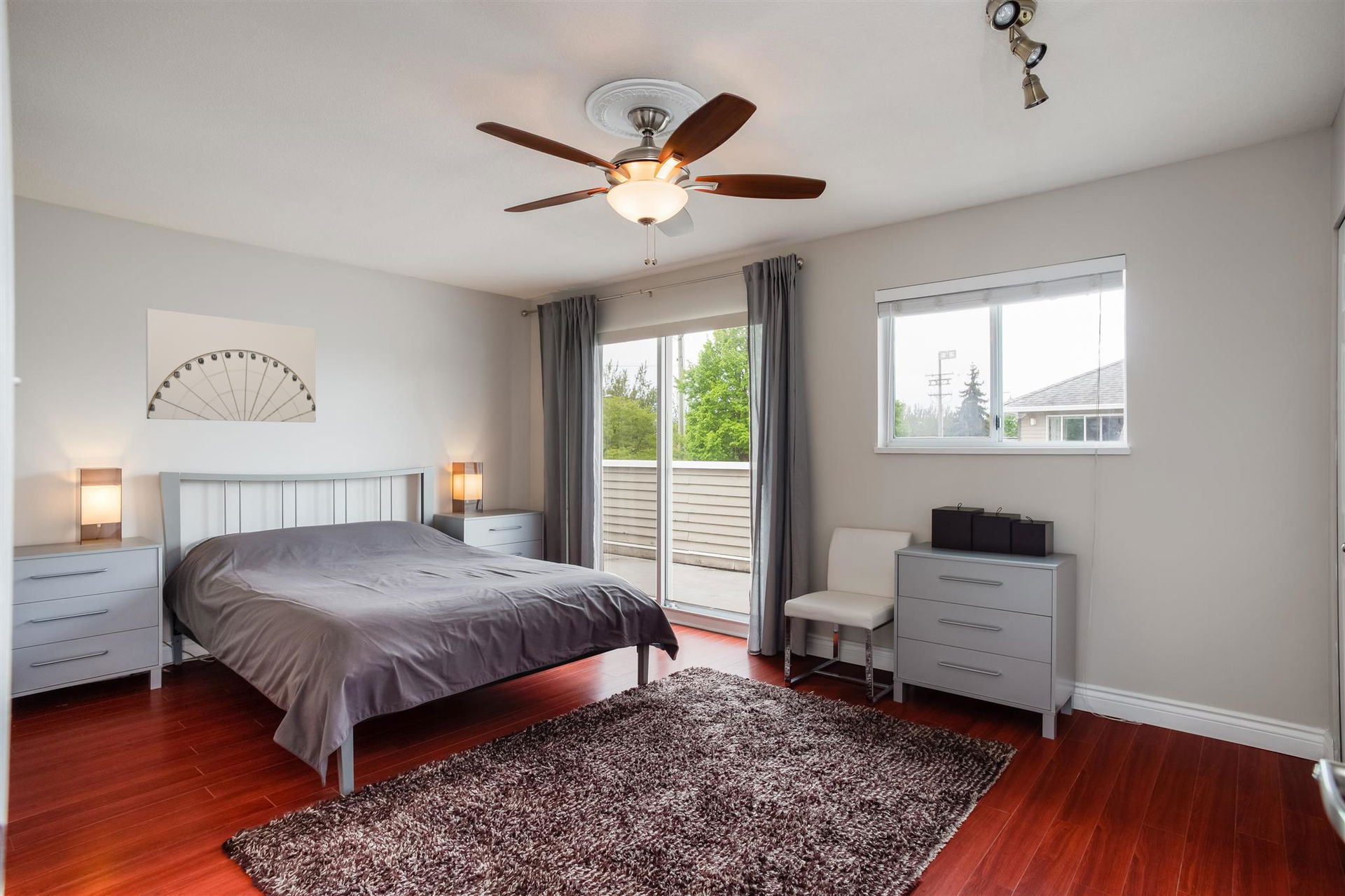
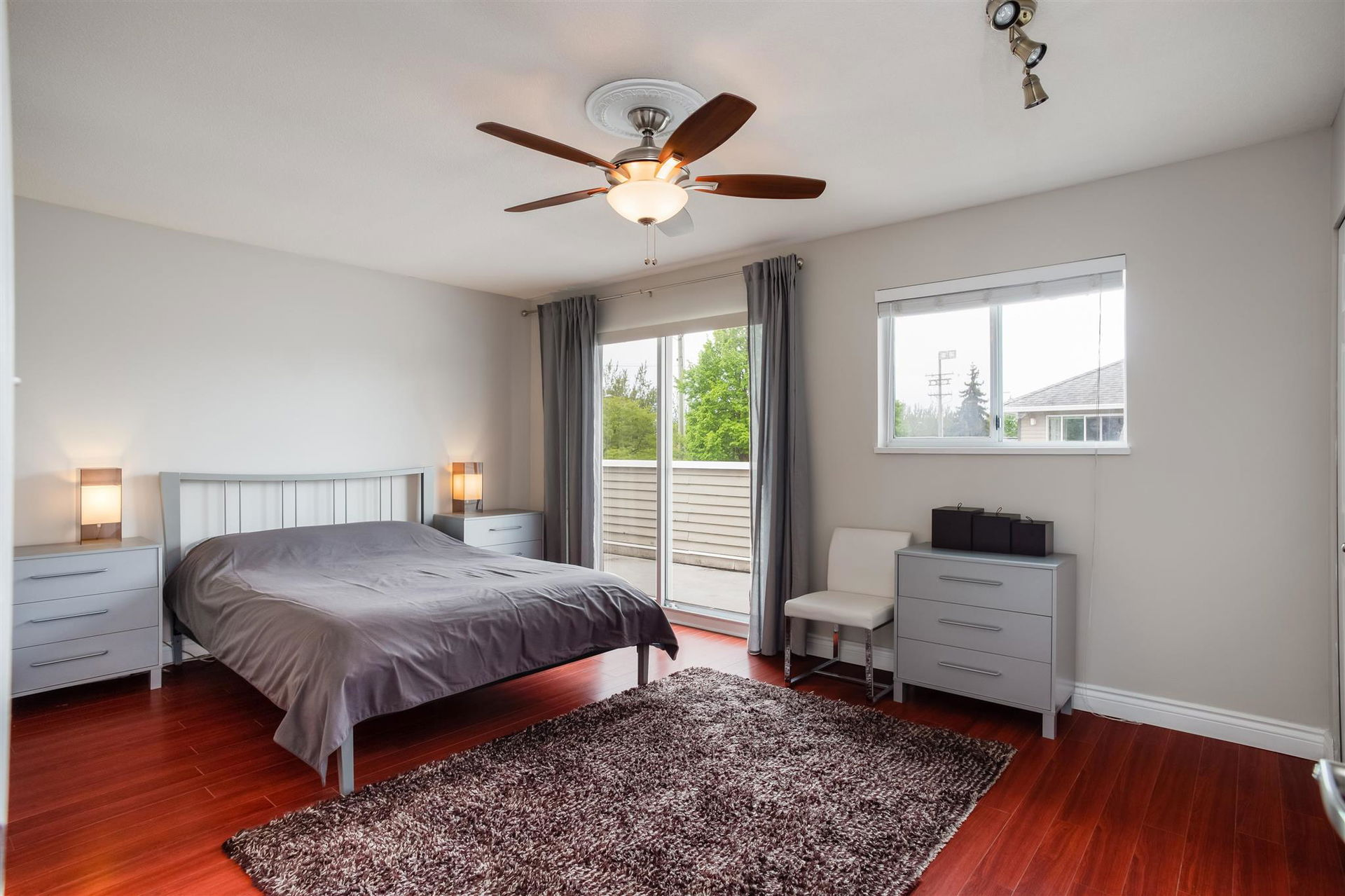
- wall art (237, 370)
